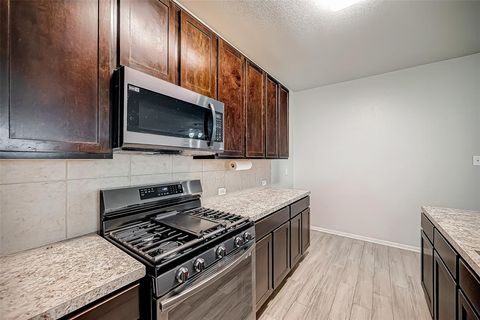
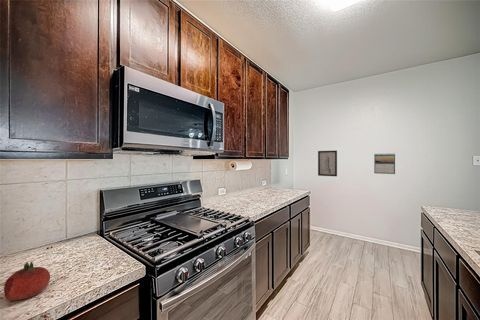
+ fruit (27, 278)
+ calendar (384, 163)
+ wall art (327, 163)
